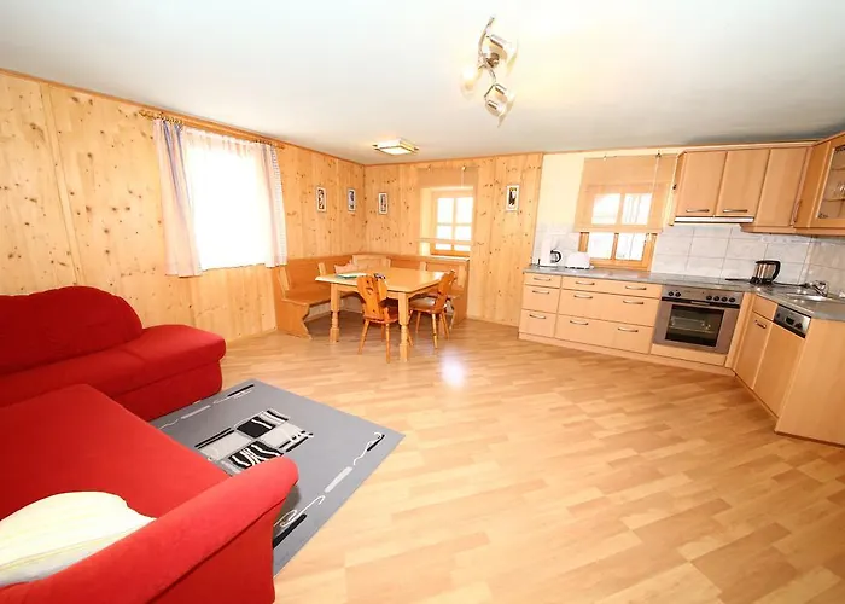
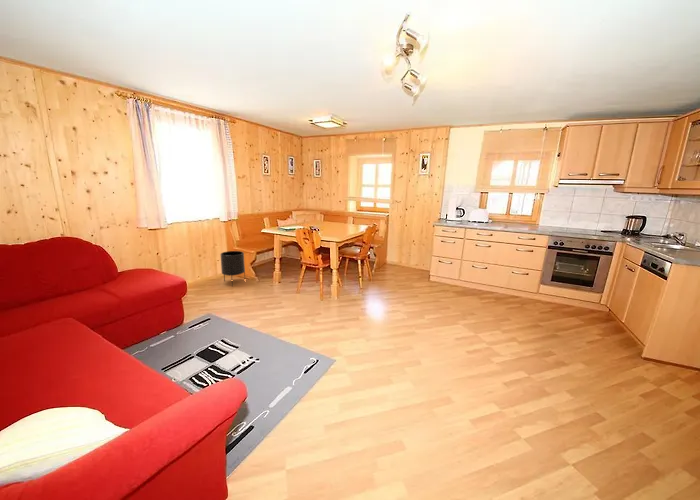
+ planter (233, 267)
